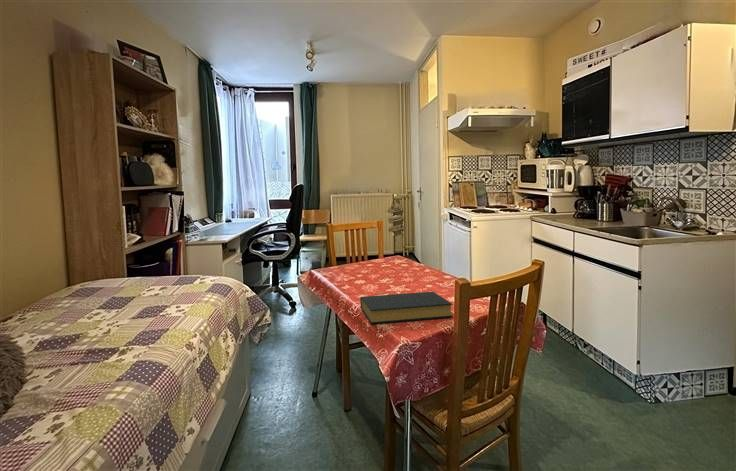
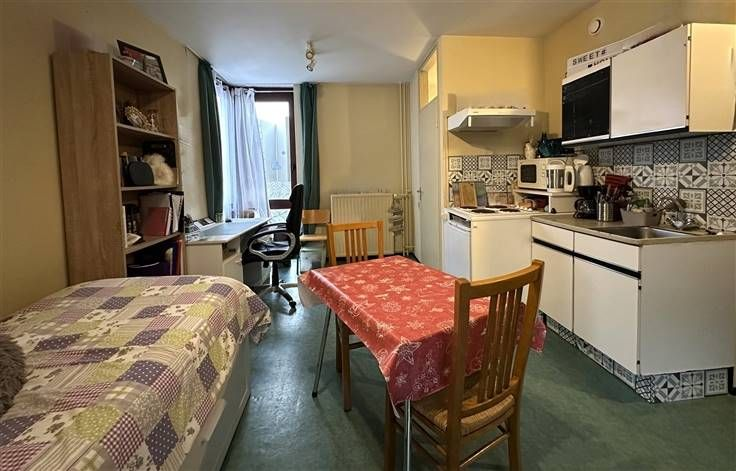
- hardback book (404, 306)
